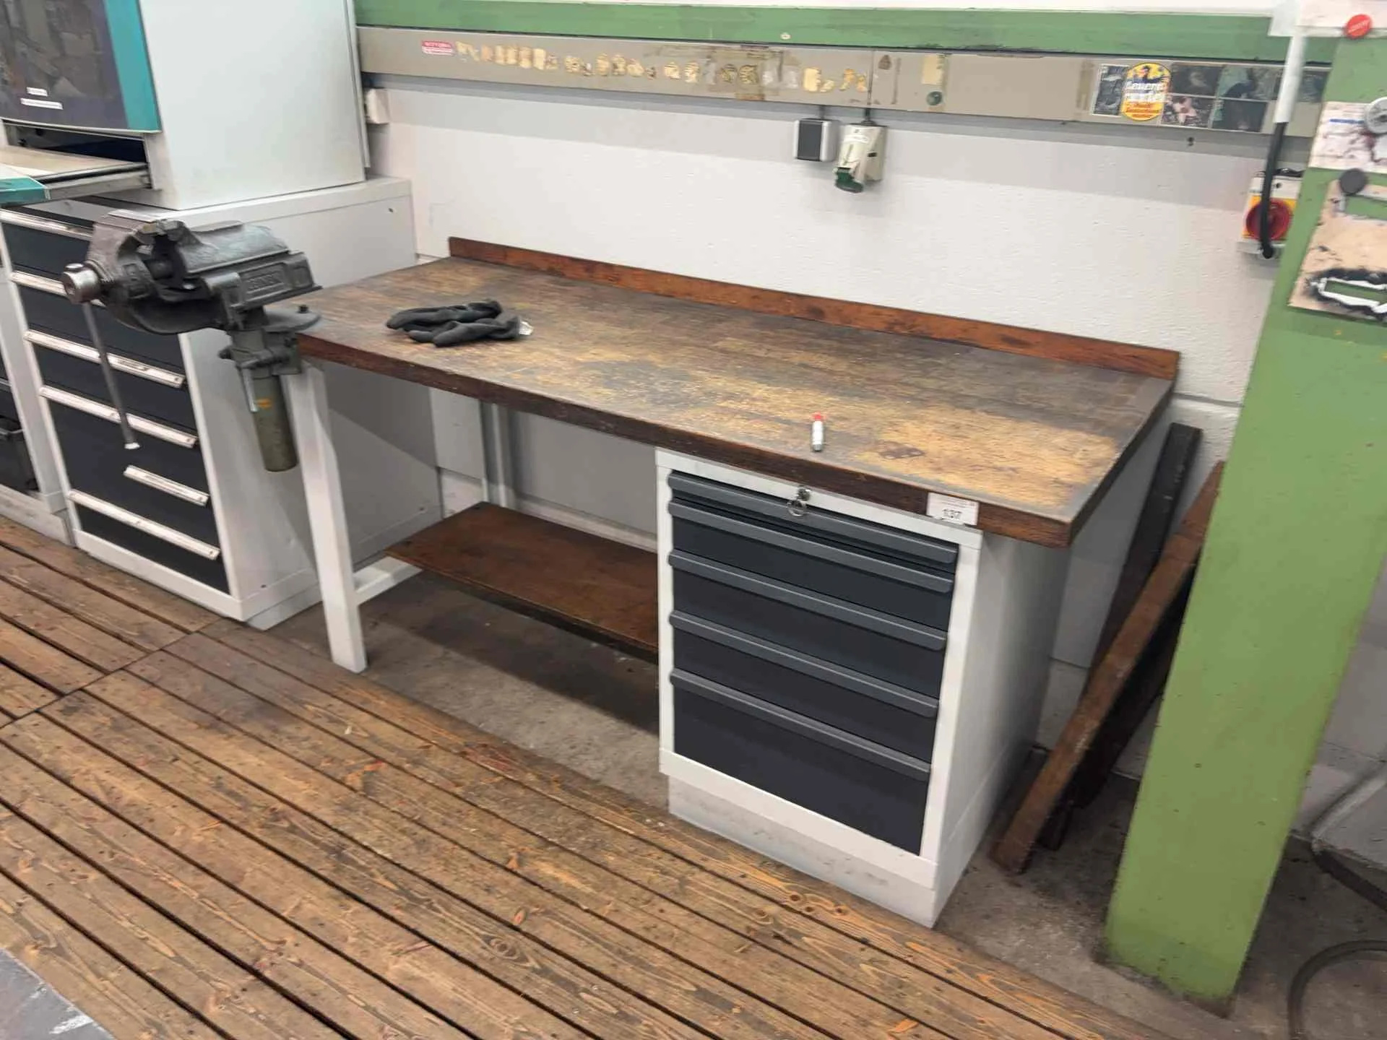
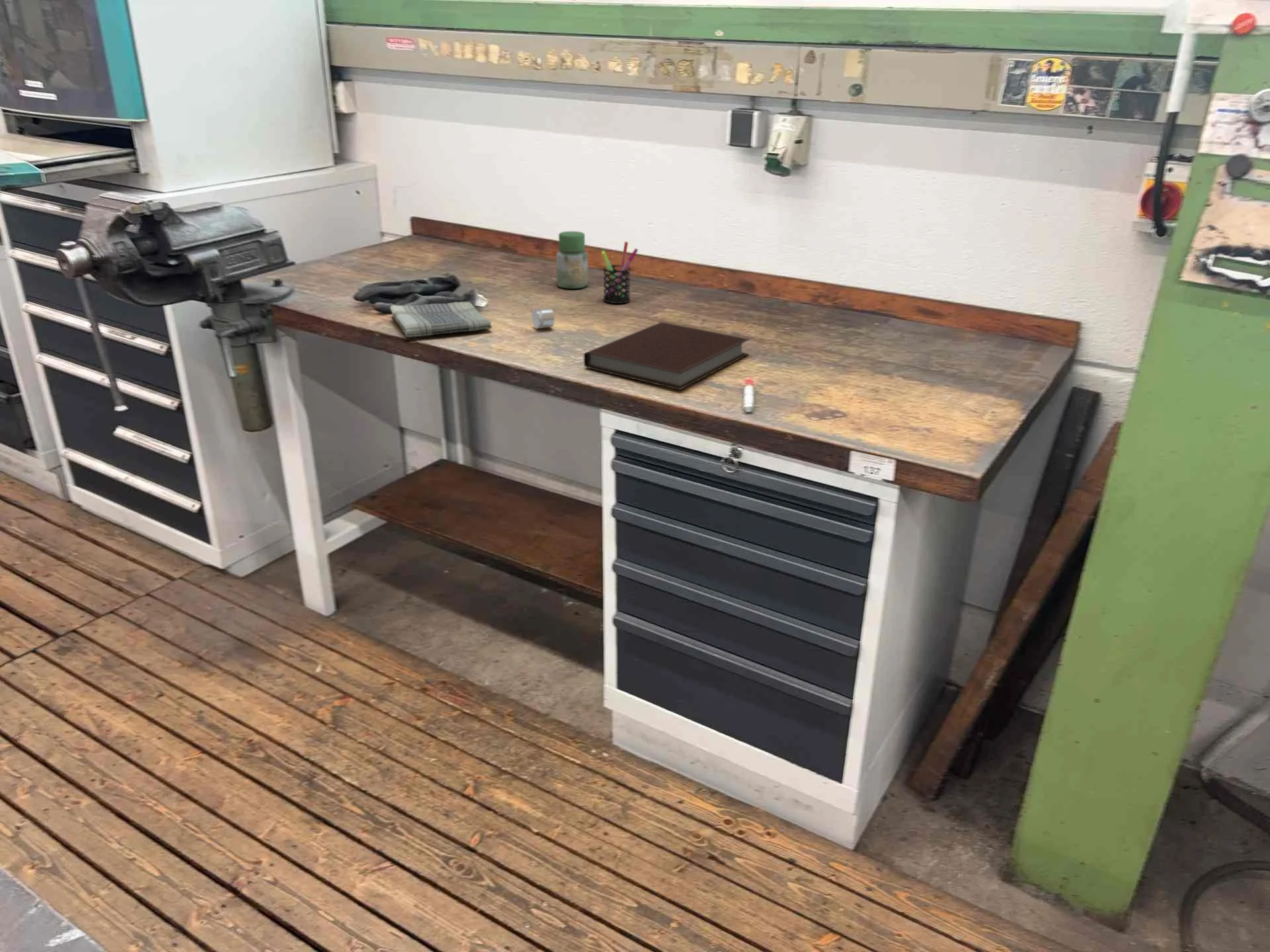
+ dish towel (439, 315)
+ notebook (668, 352)
+ tape roll (543, 318)
+ jar (572, 259)
+ pen holder (615, 271)
